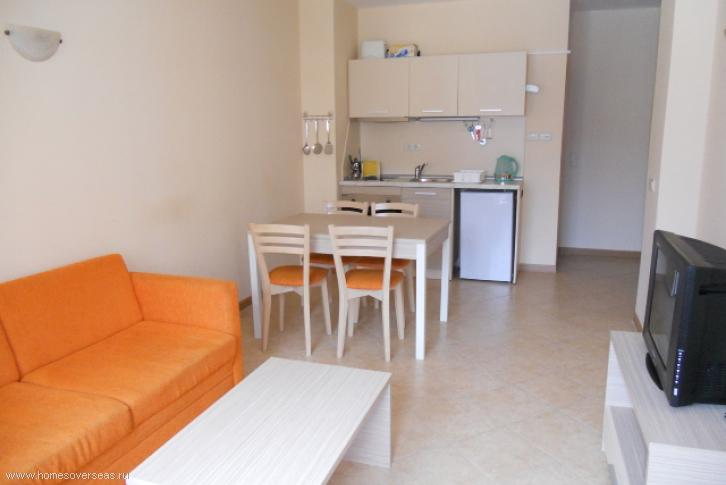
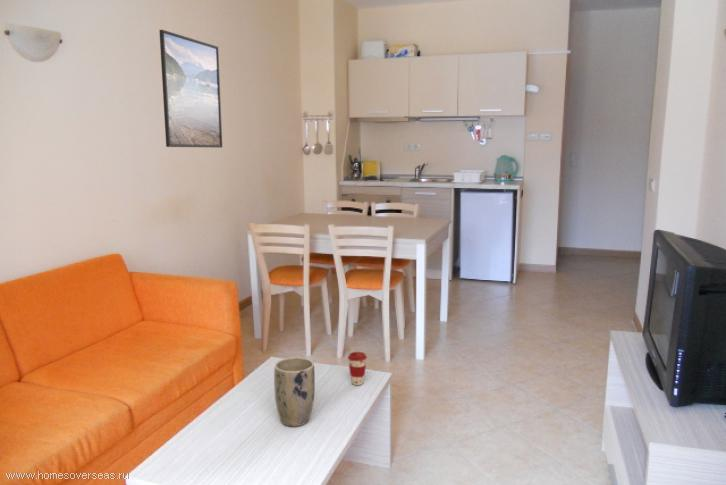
+ plant pot (294, 392)
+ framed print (193, 93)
+ coffee cup (357, 368)
